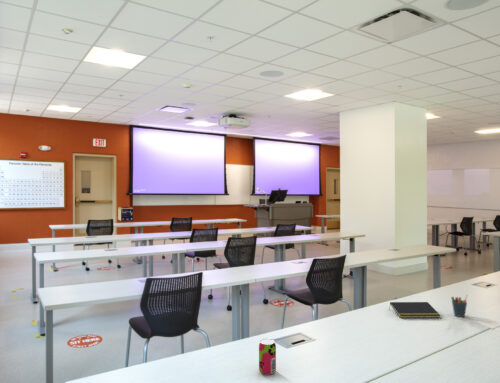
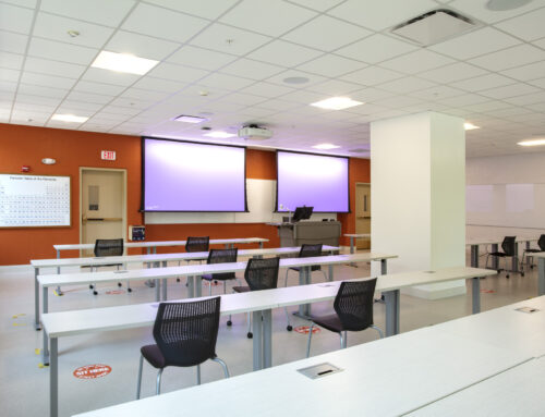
- pen holder (459, 304)
- notepad (414, 309)
- beverage can (267, 356)
